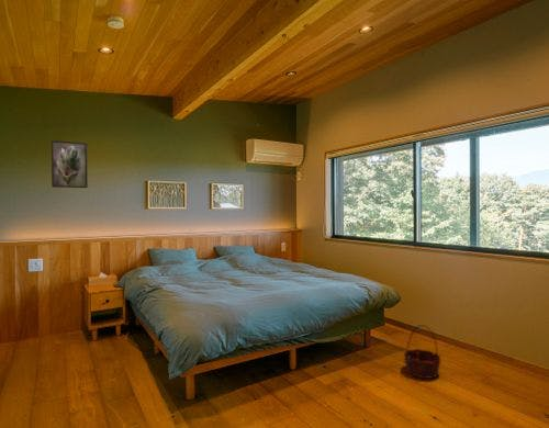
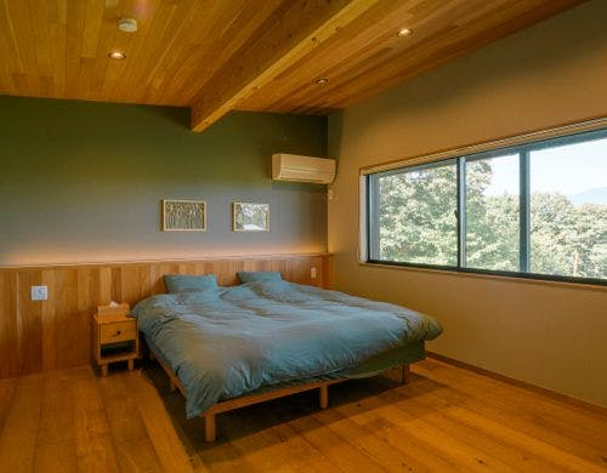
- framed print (69, 165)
- basket (422, 350)
